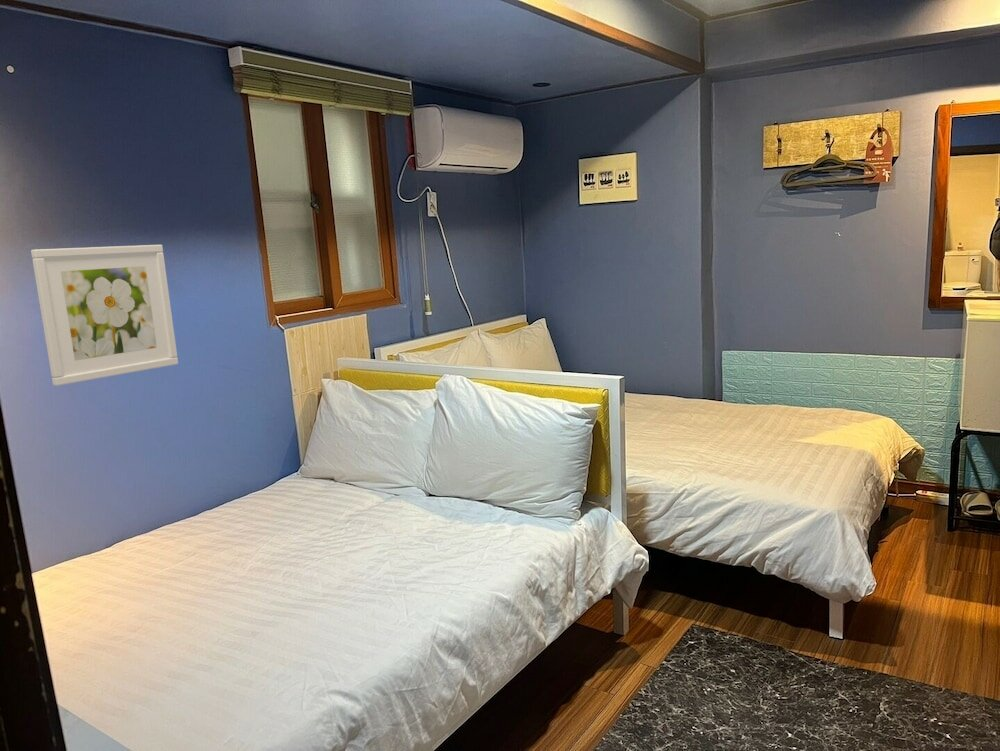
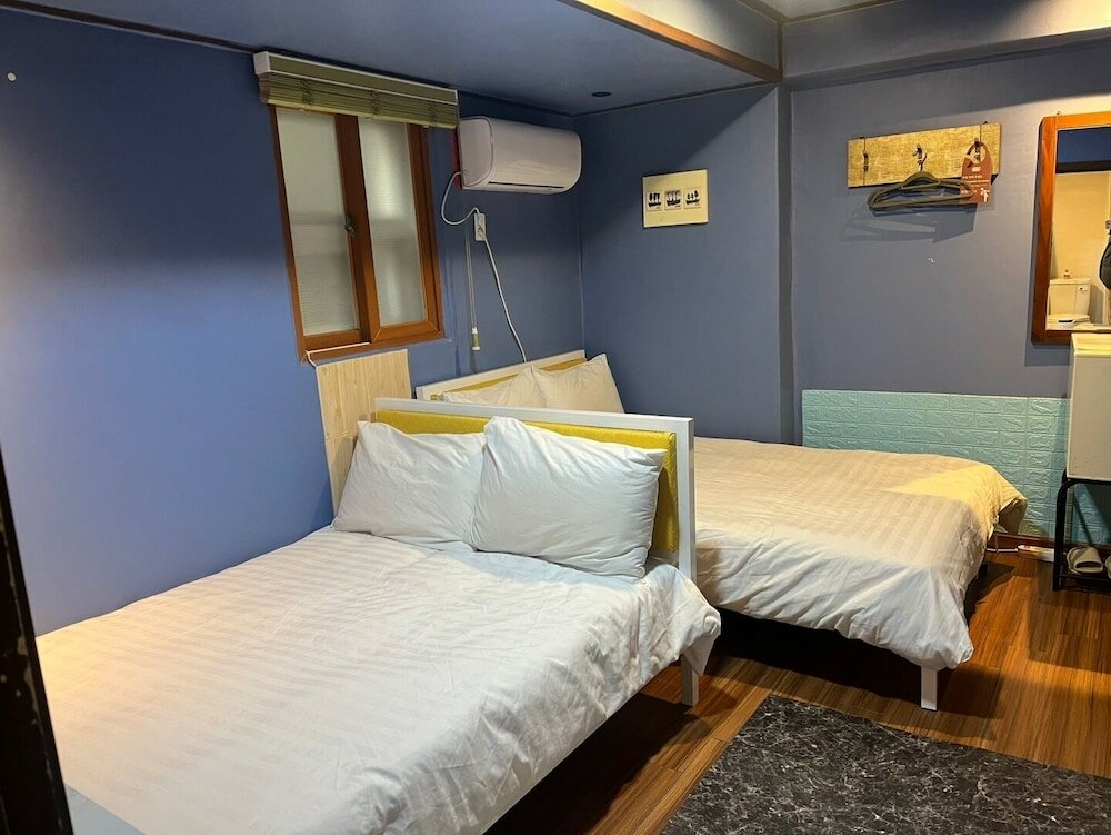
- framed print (110, 311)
